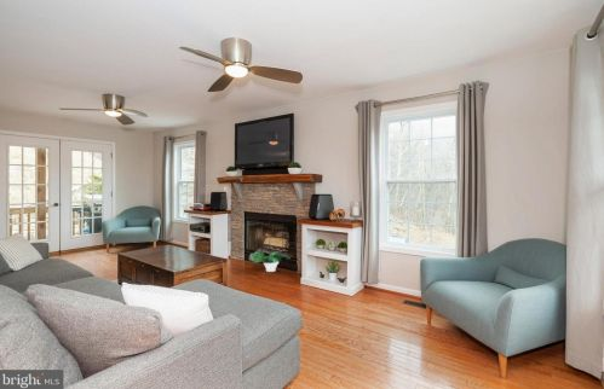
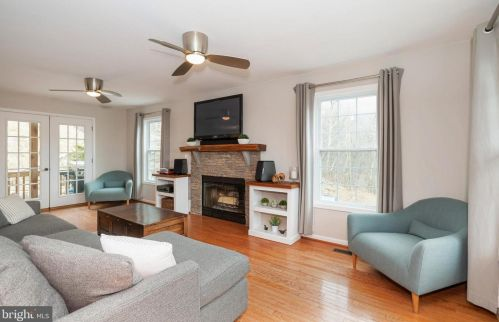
- potted plant (266, 261)
